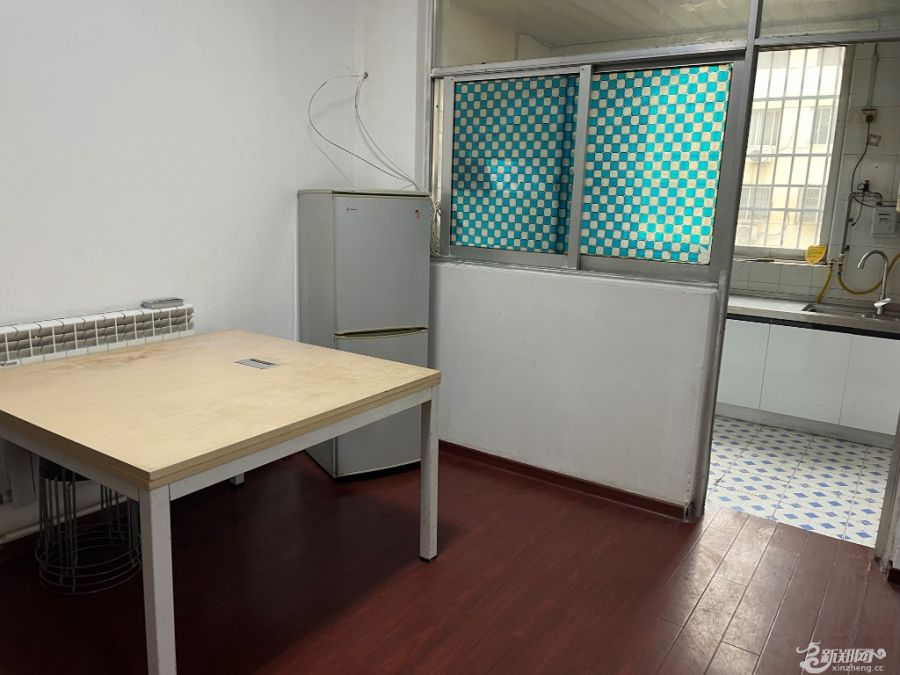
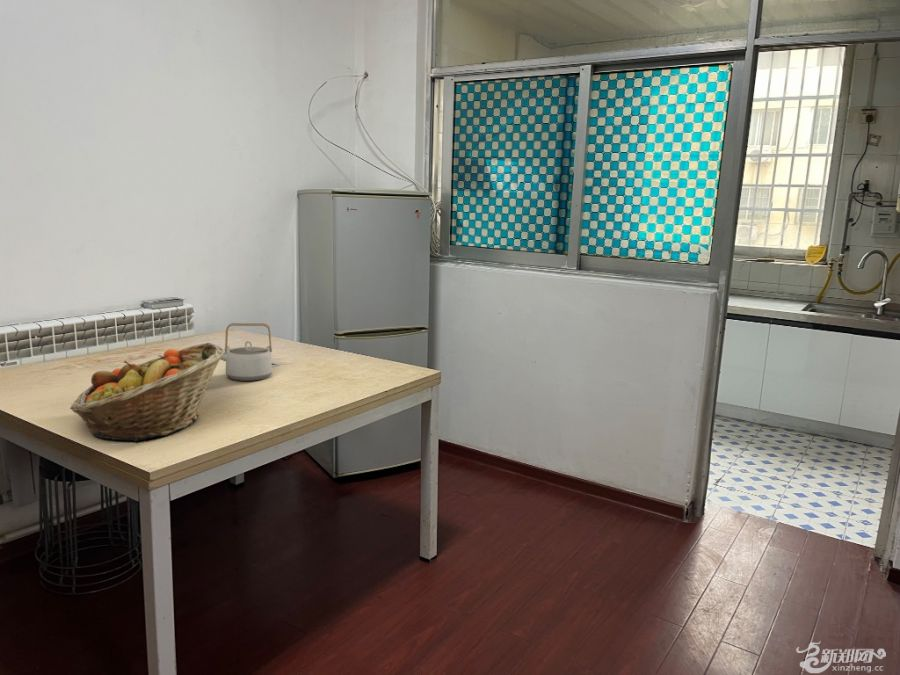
+ fruit basket (152, 386)
+ teapot (244, 350)
